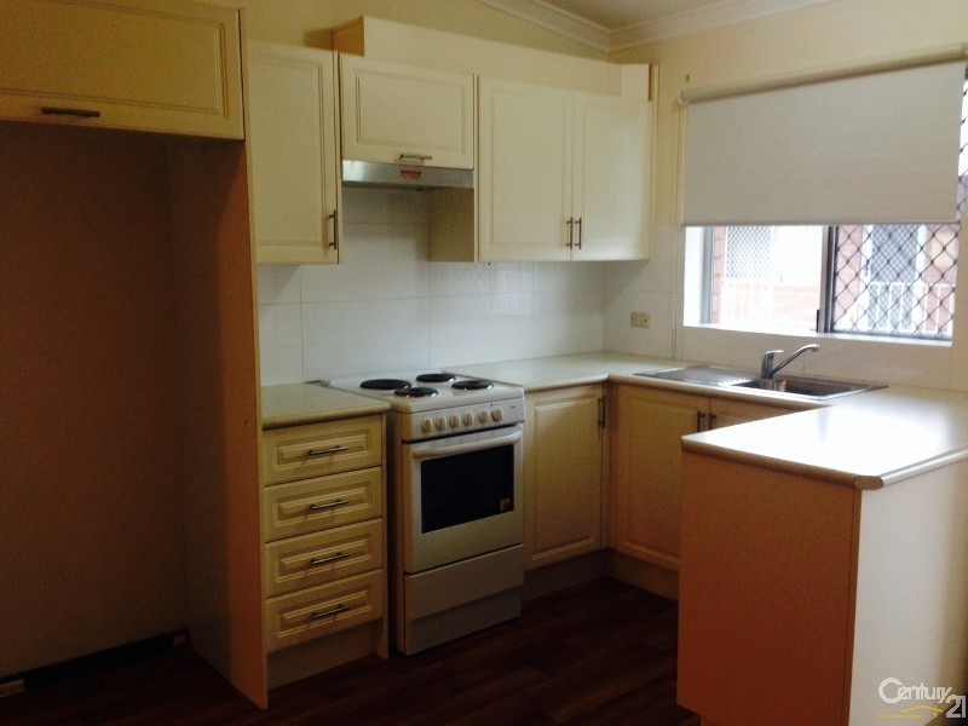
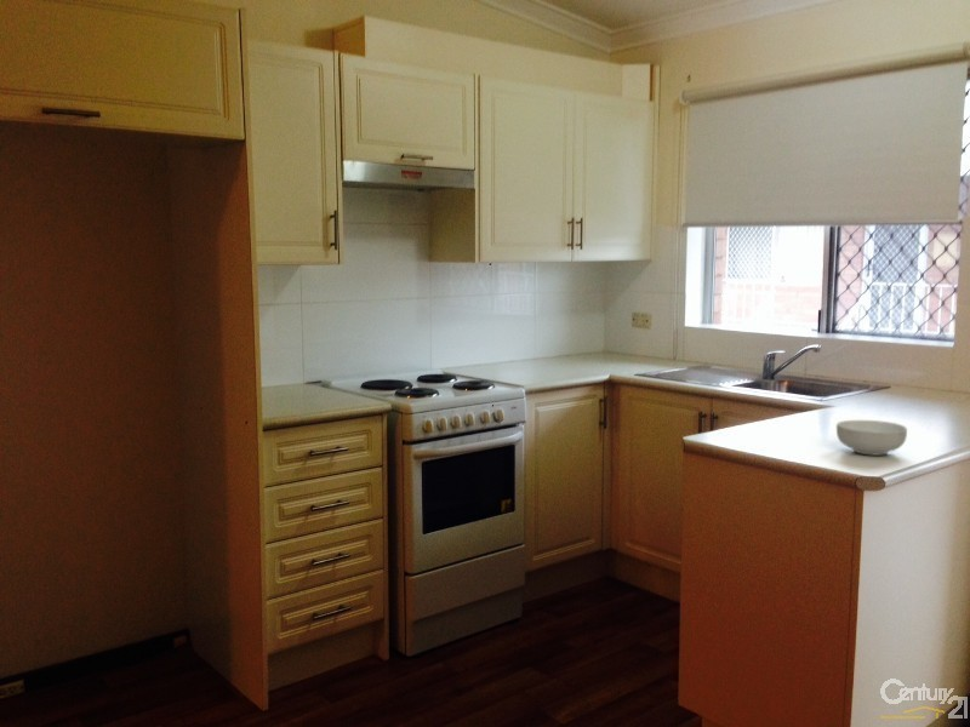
+ cereal bowl (871, 439)
